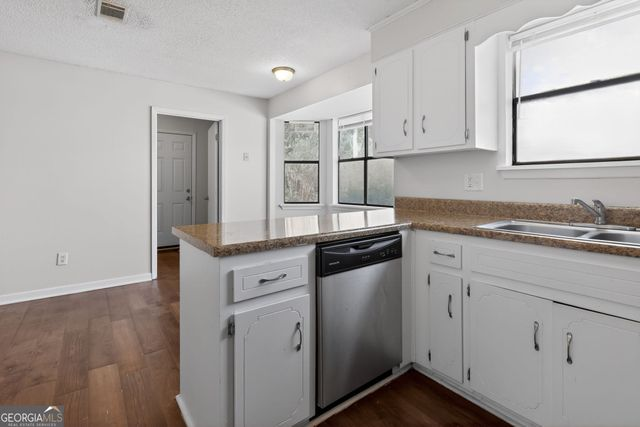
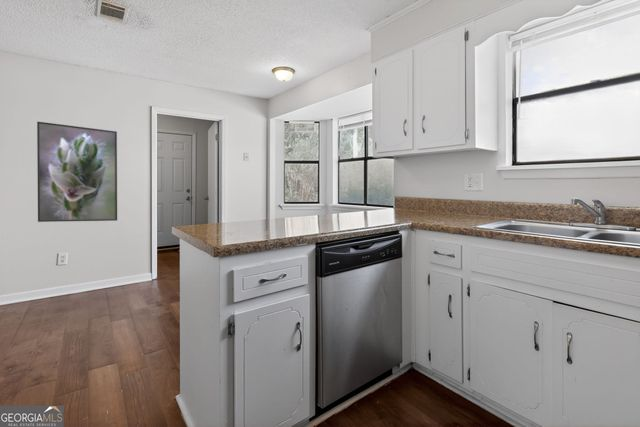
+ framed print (79, 174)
